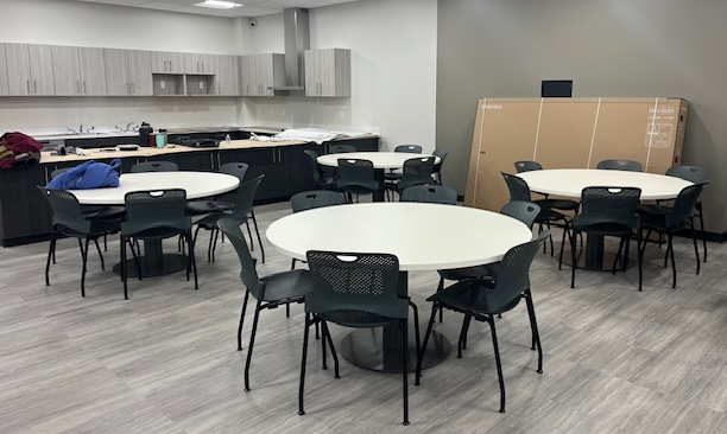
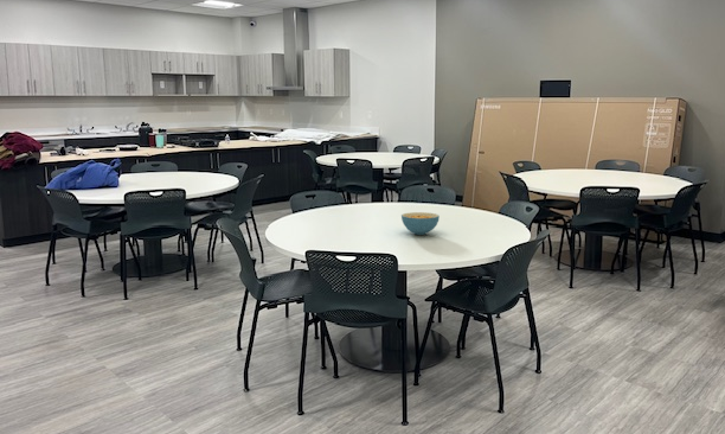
+ cereal bowl (419, 224)
